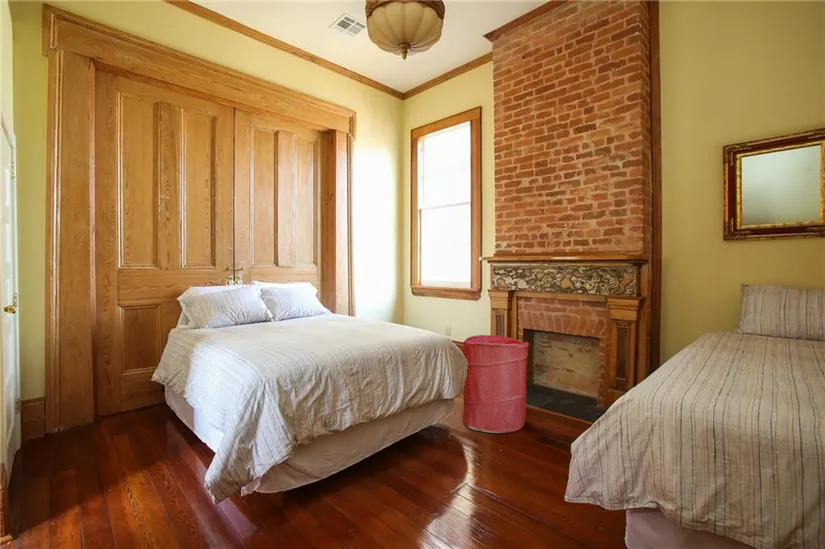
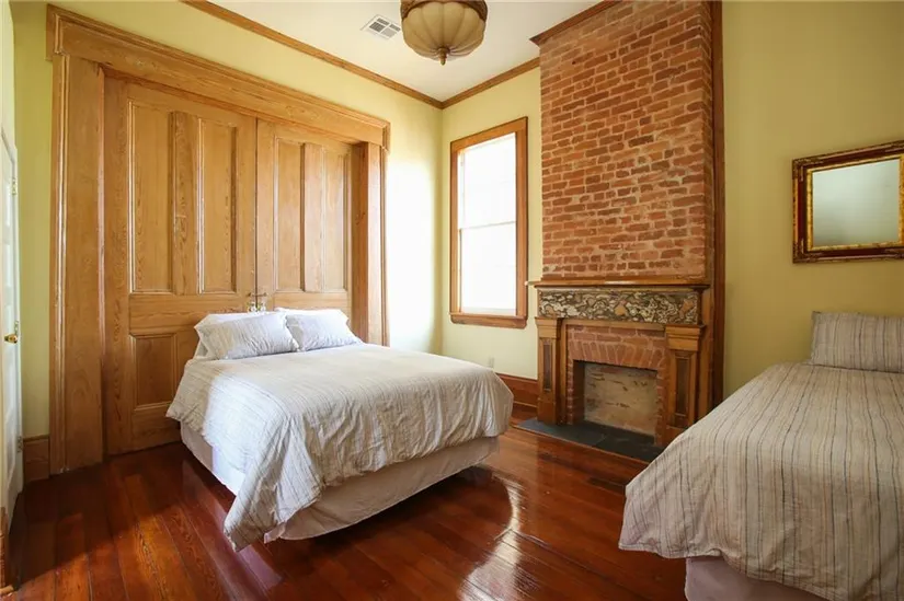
- laundry hamper (495, 379)
